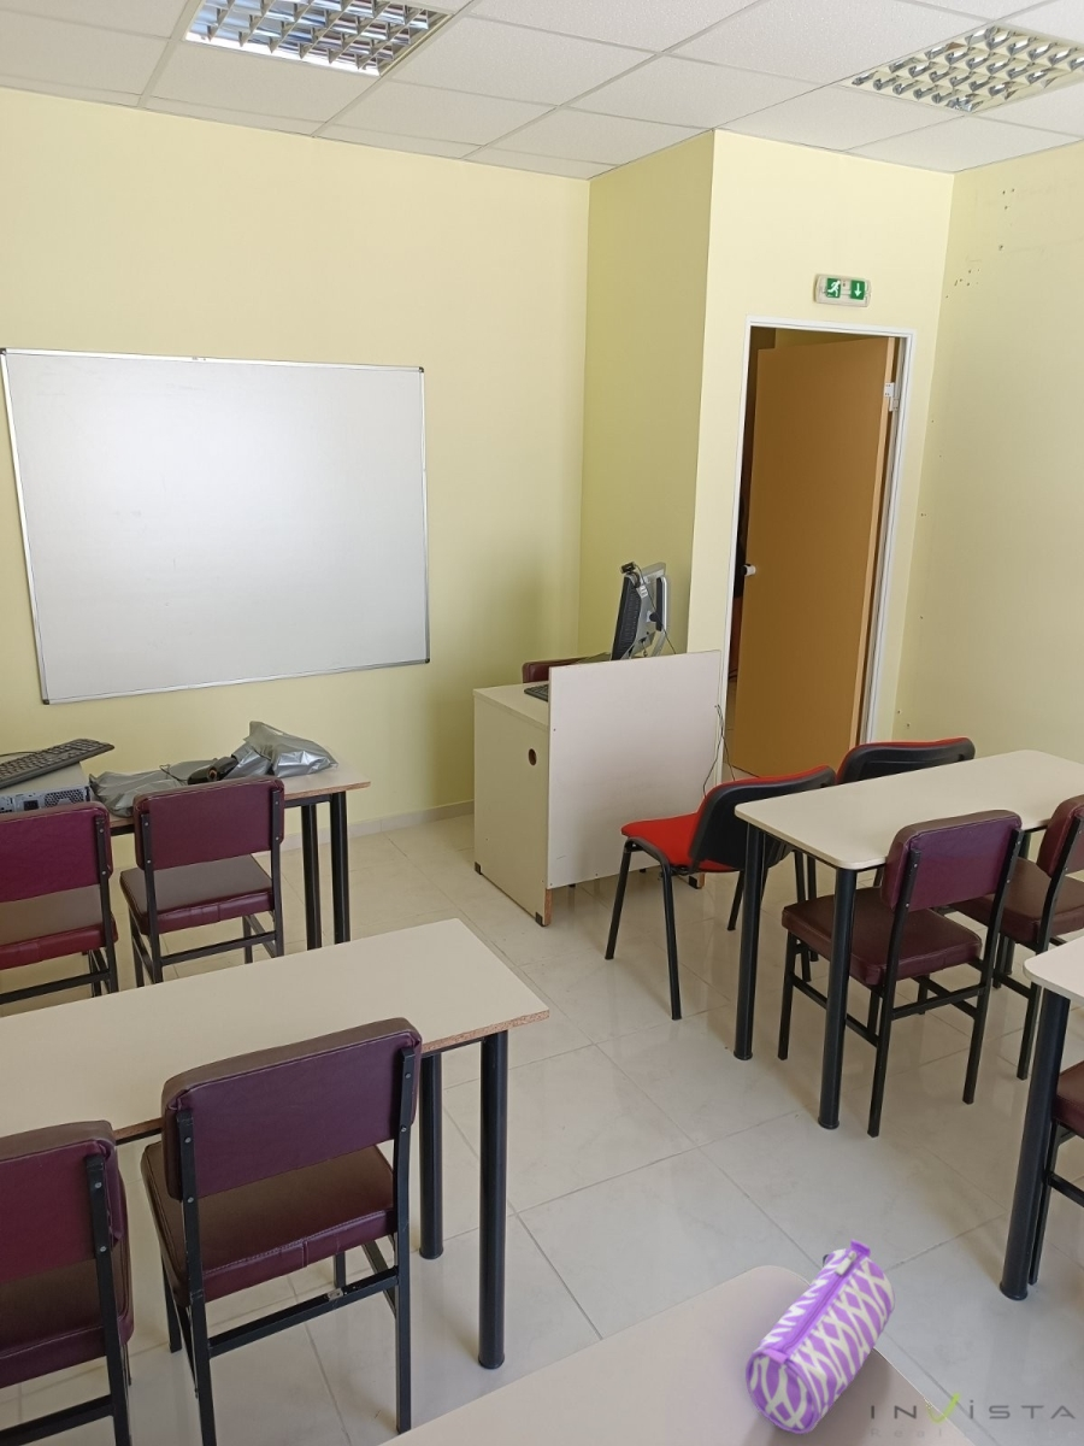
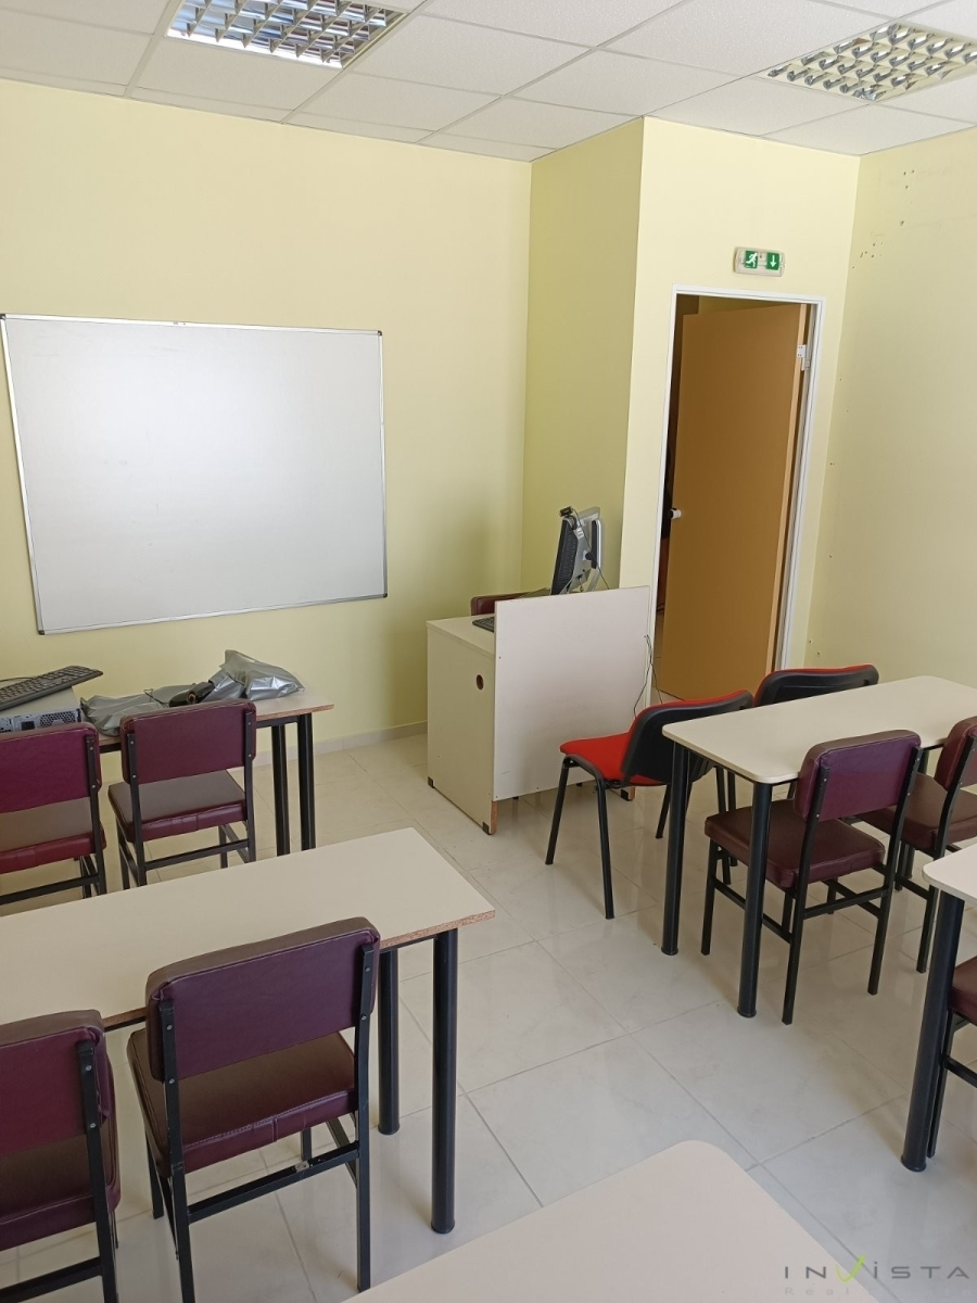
- pencil case (824, 1332)
